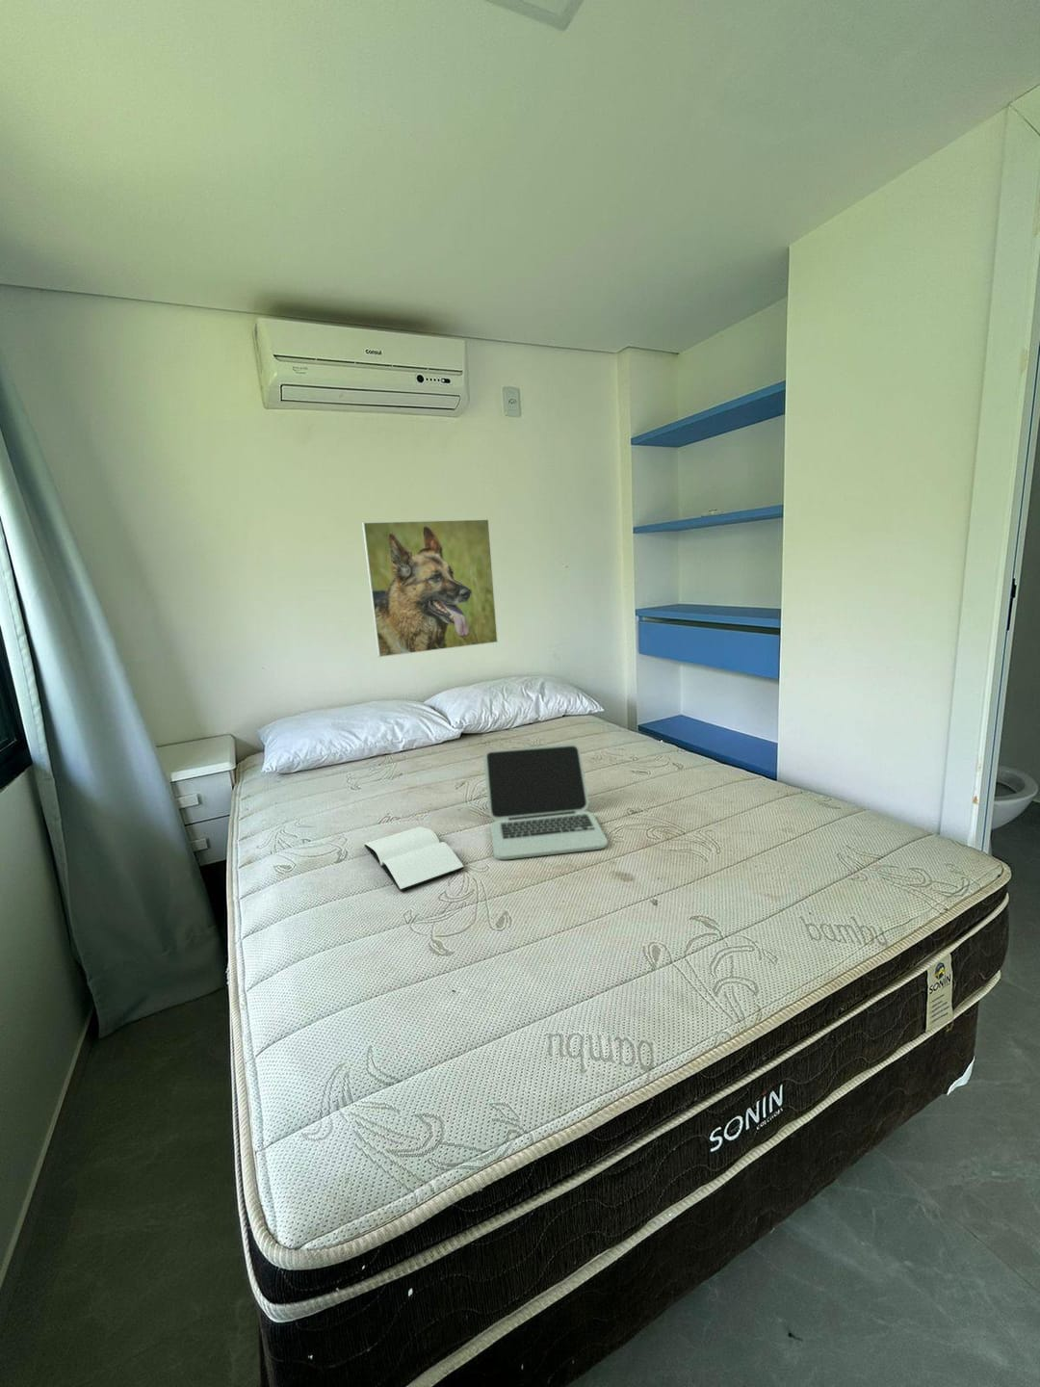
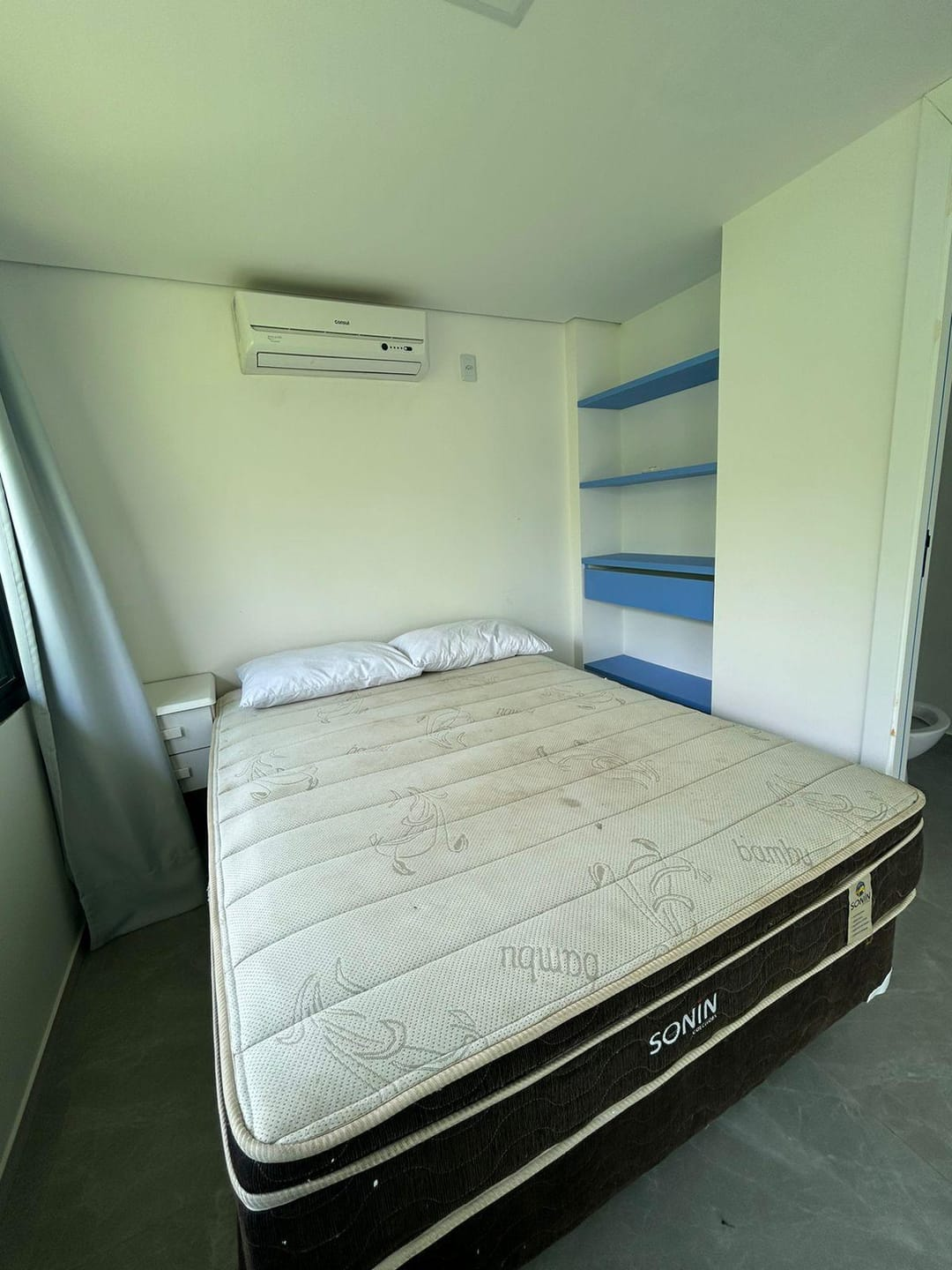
- laptop (541, 795)
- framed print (434, 586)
- book (411, 852)
